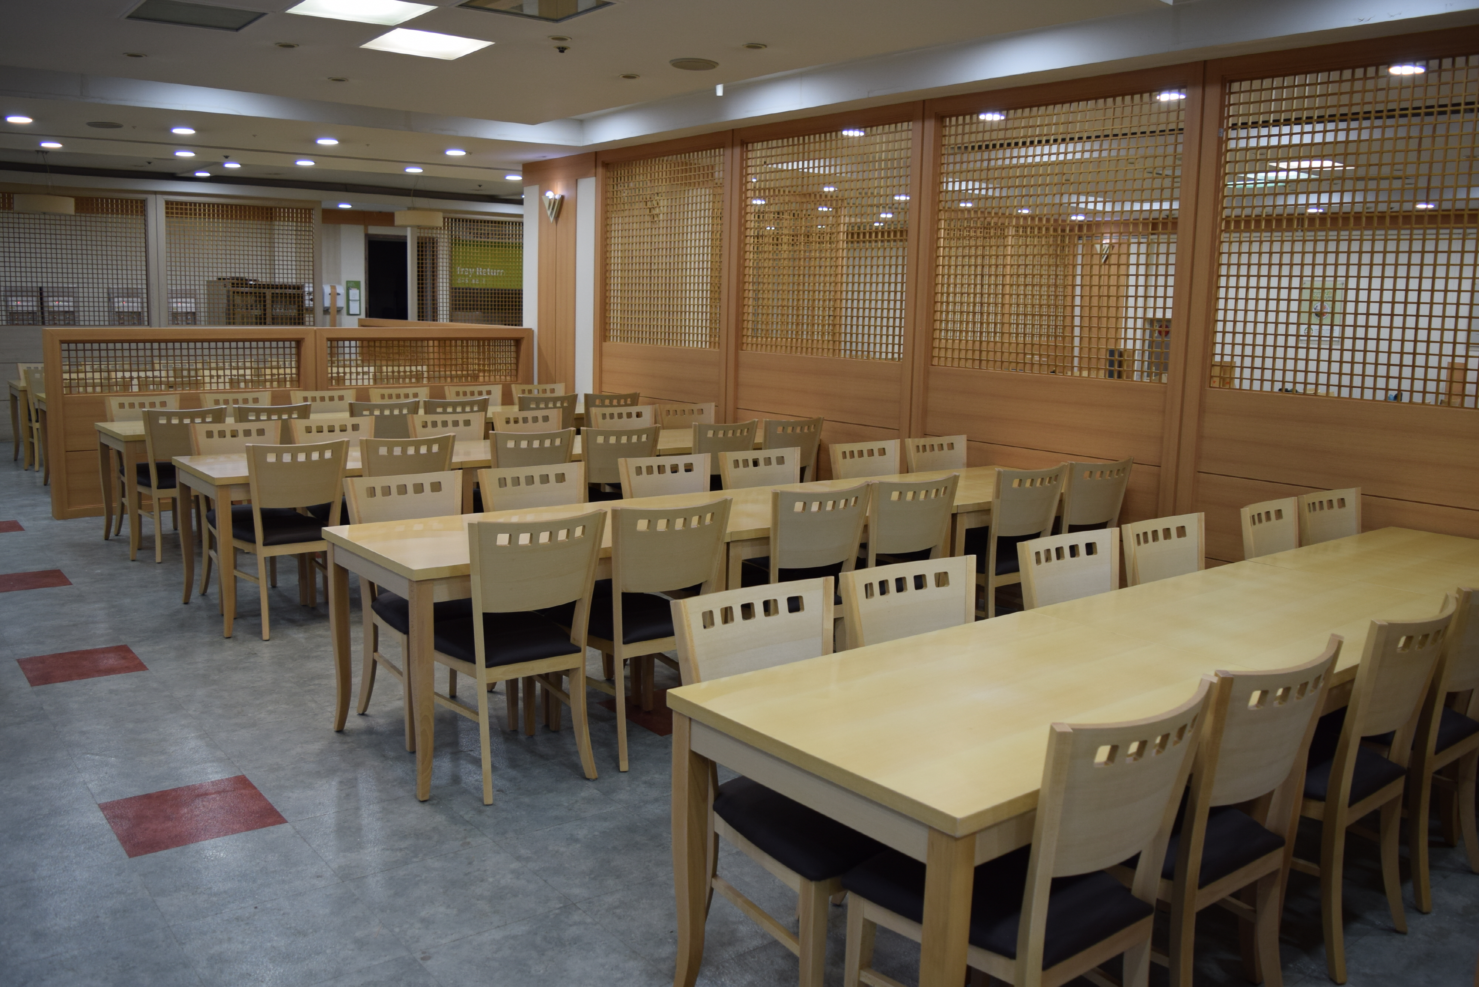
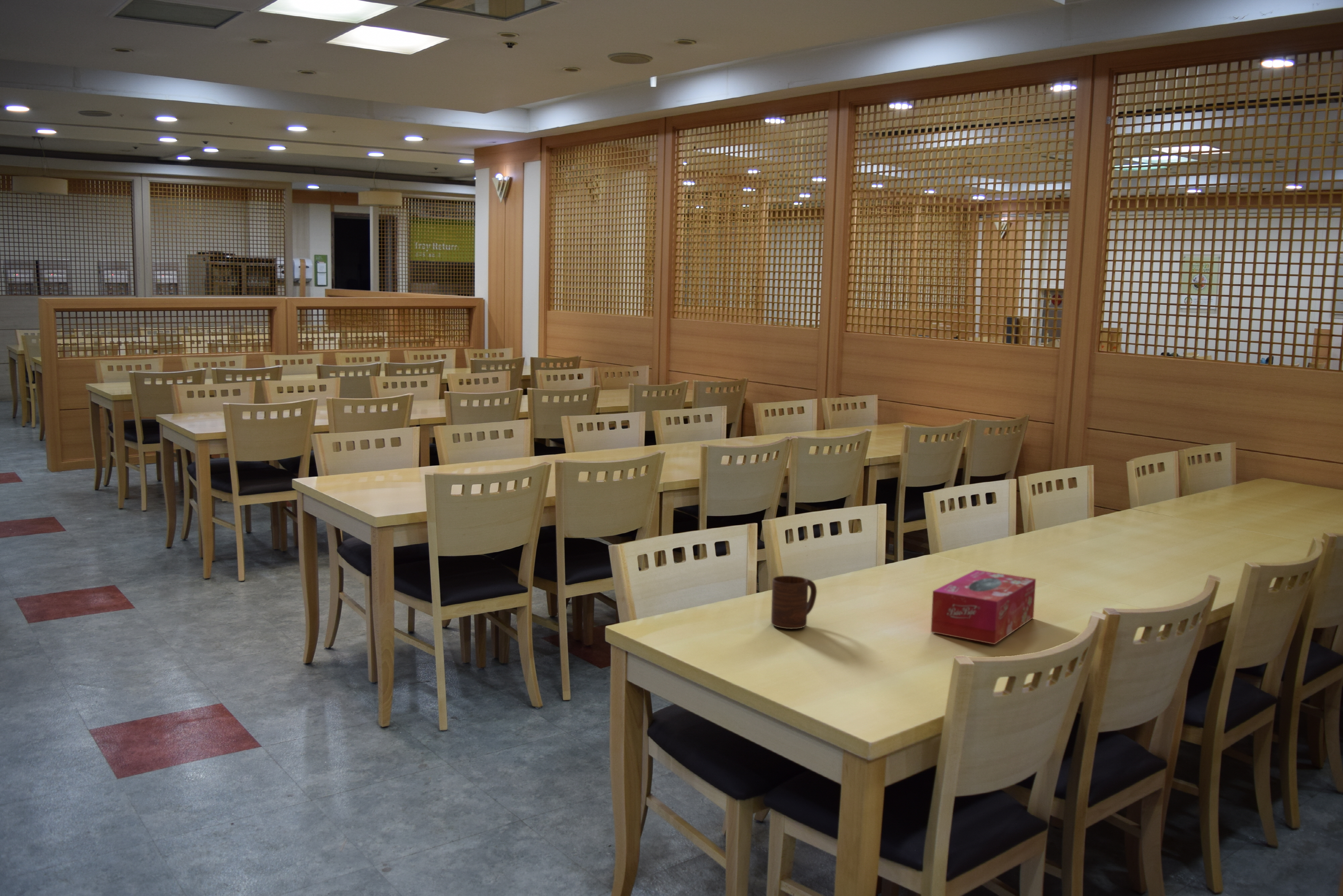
+ tissue box (984, 605)
+ cup (792, 601)
